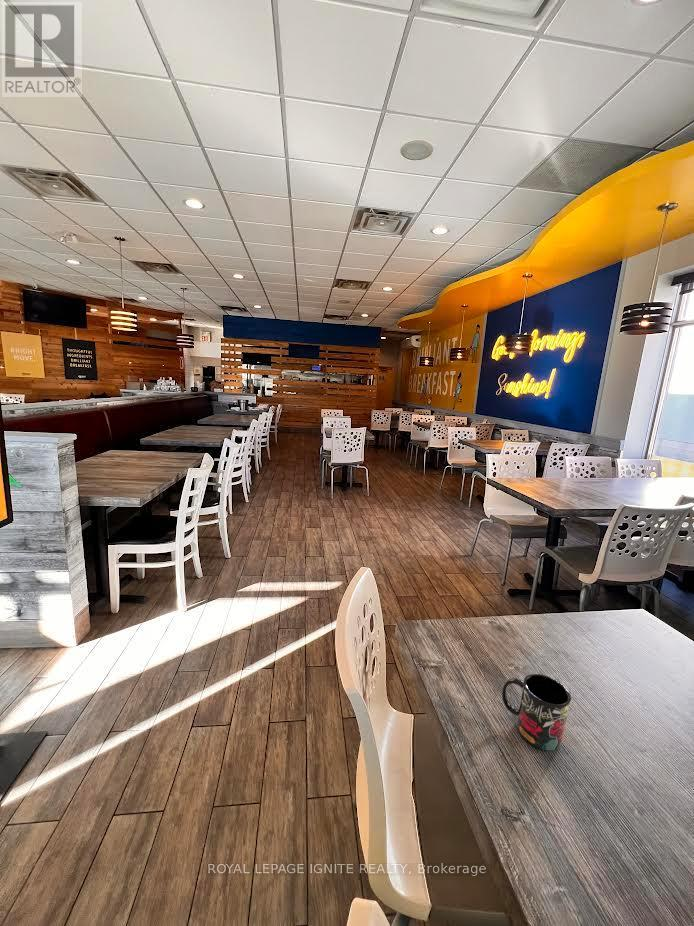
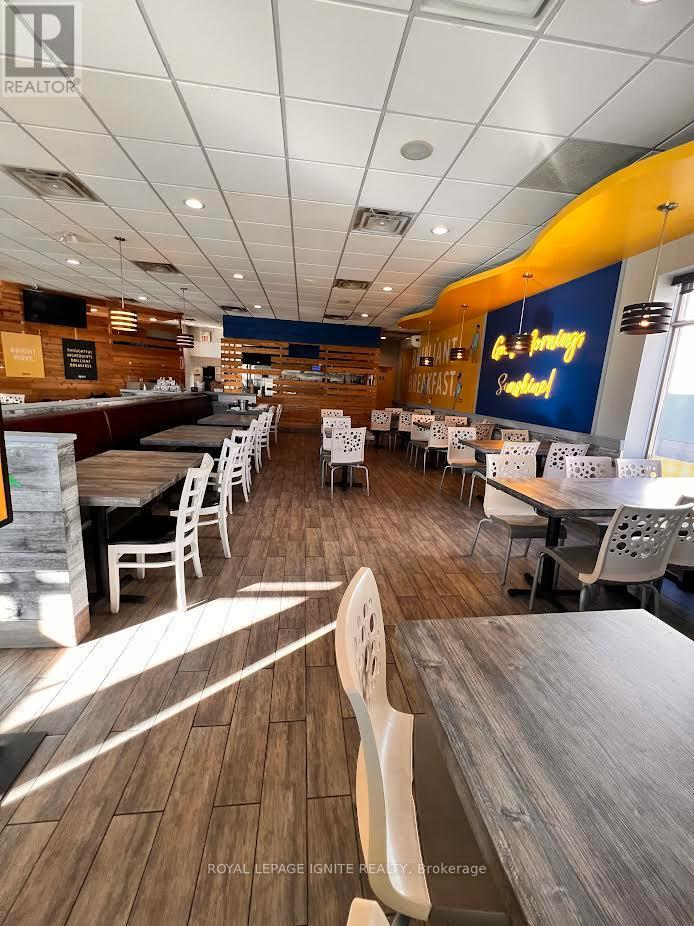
- mug (532, 705)
